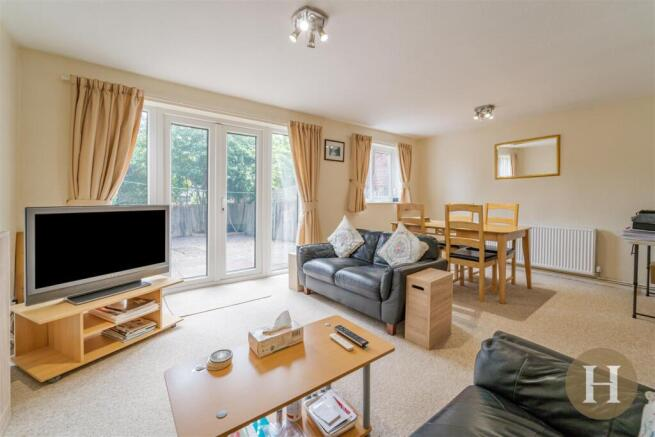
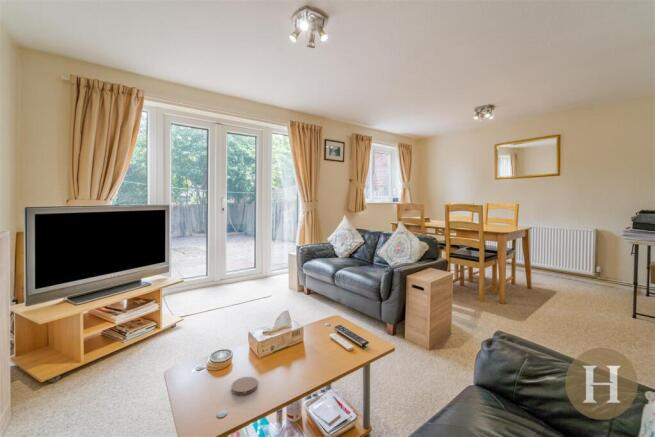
+ coaster (244, 385)
